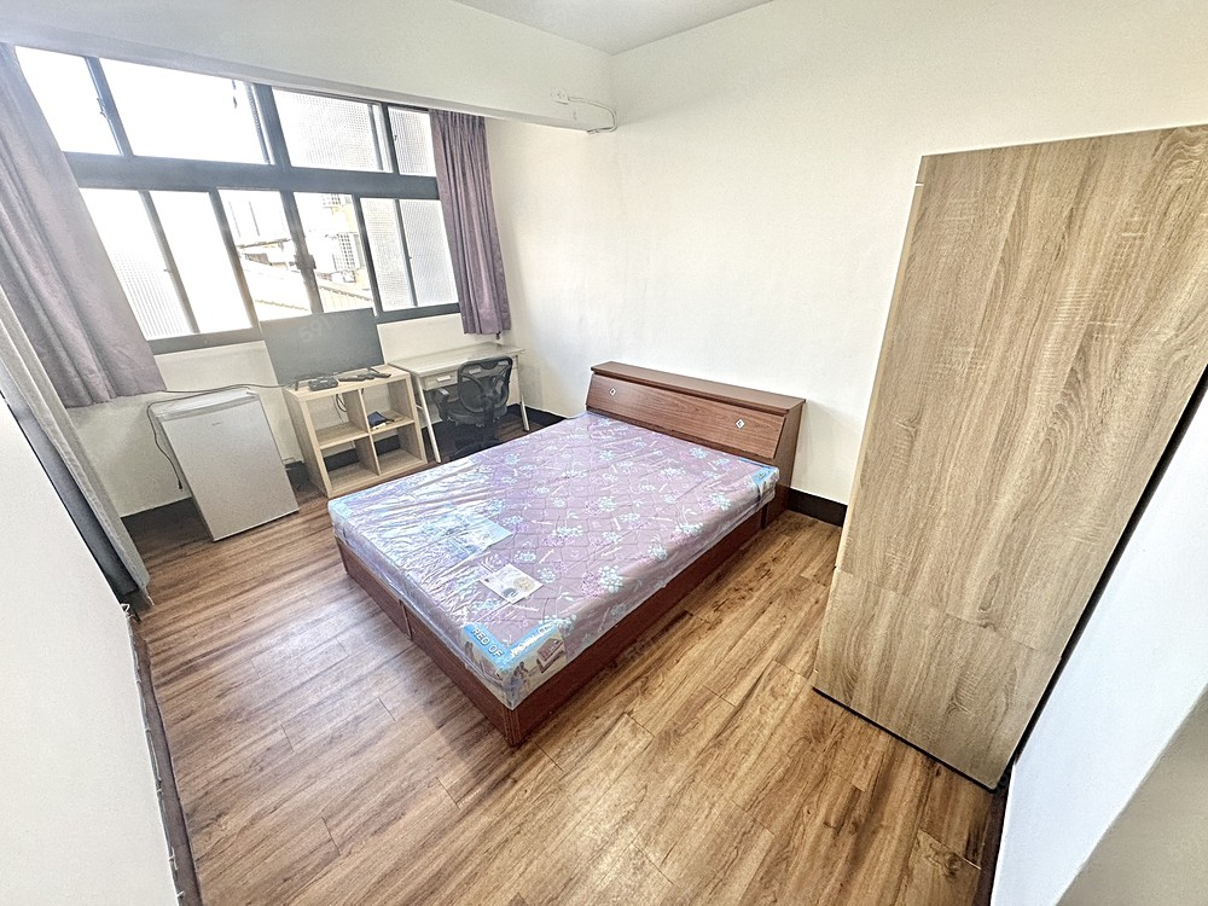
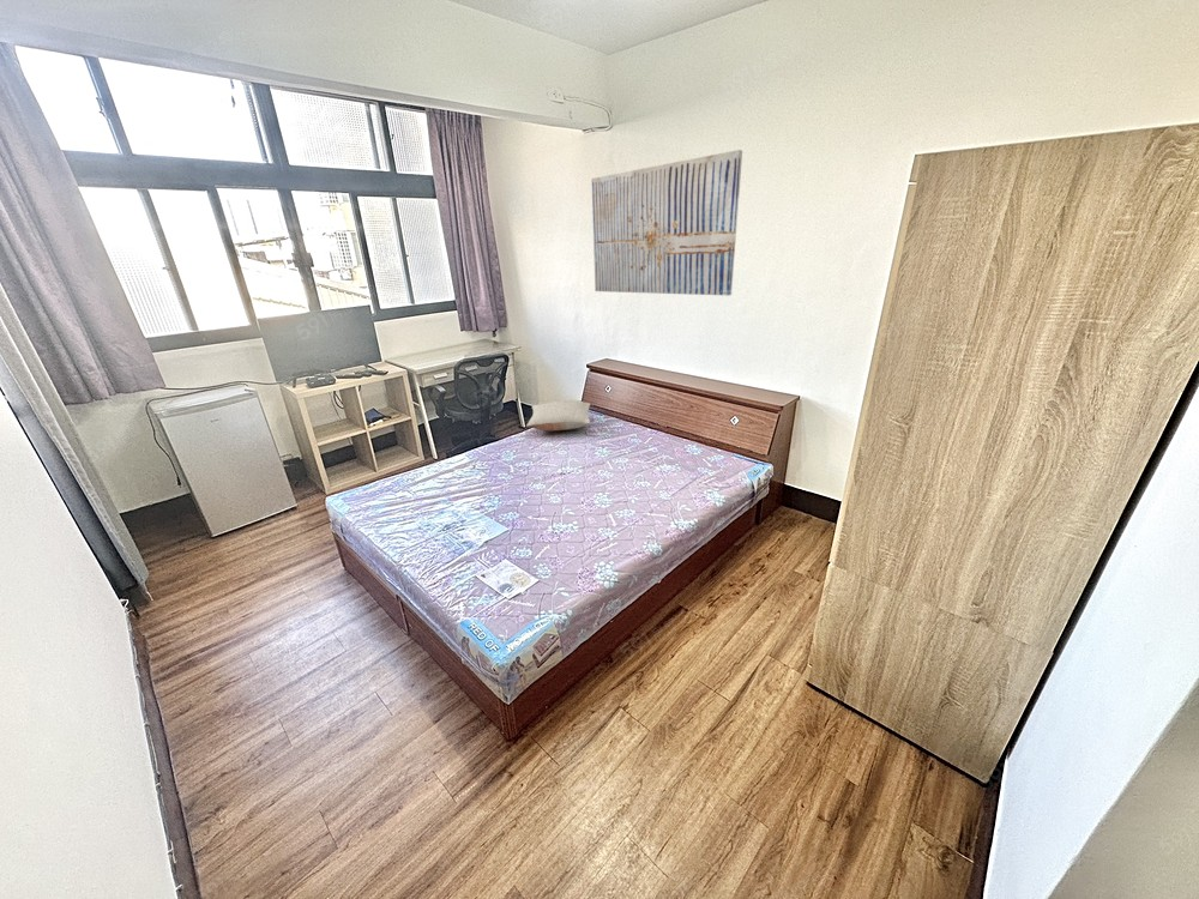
+ pillow (559, 415)
+ wall art (656, 233)
